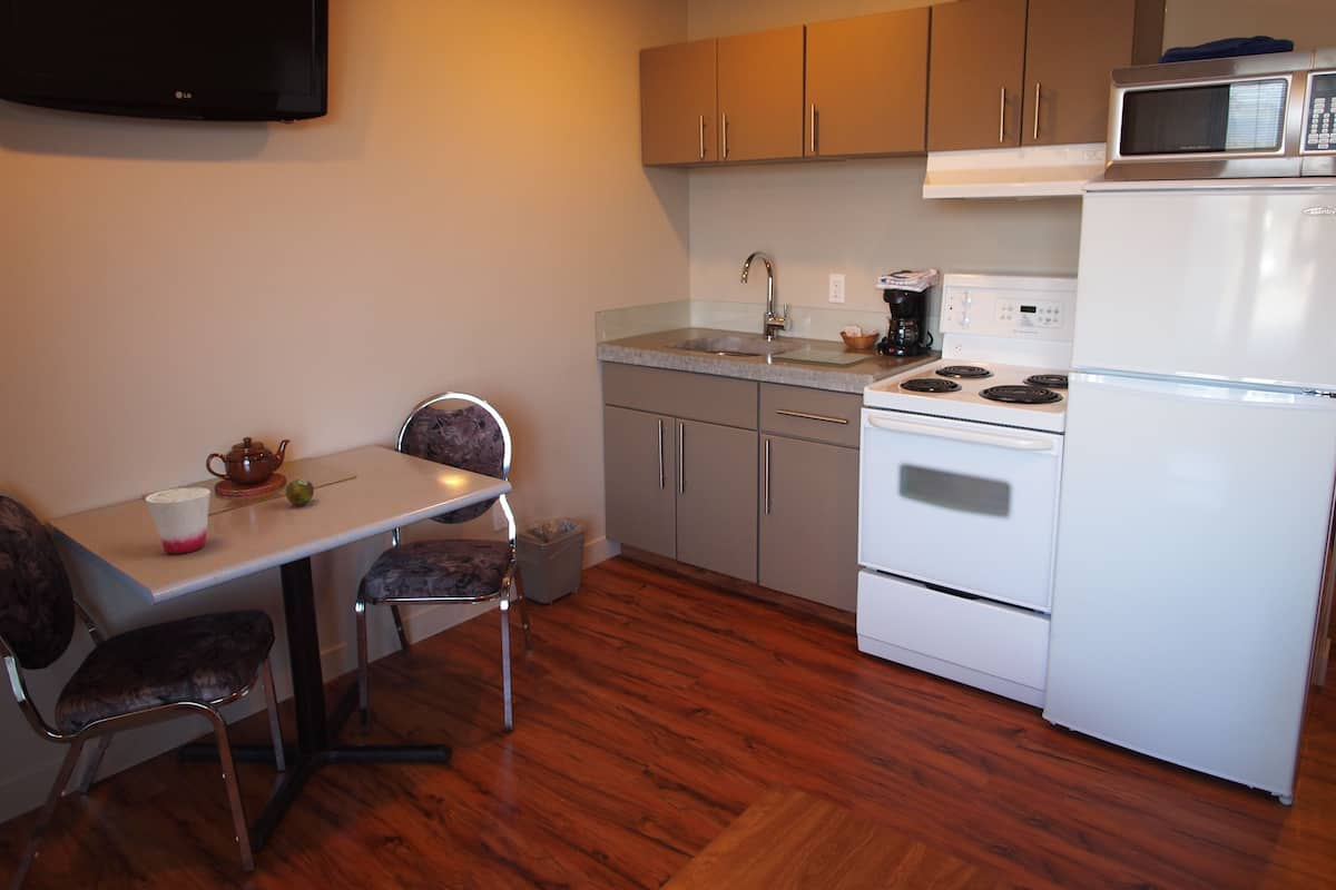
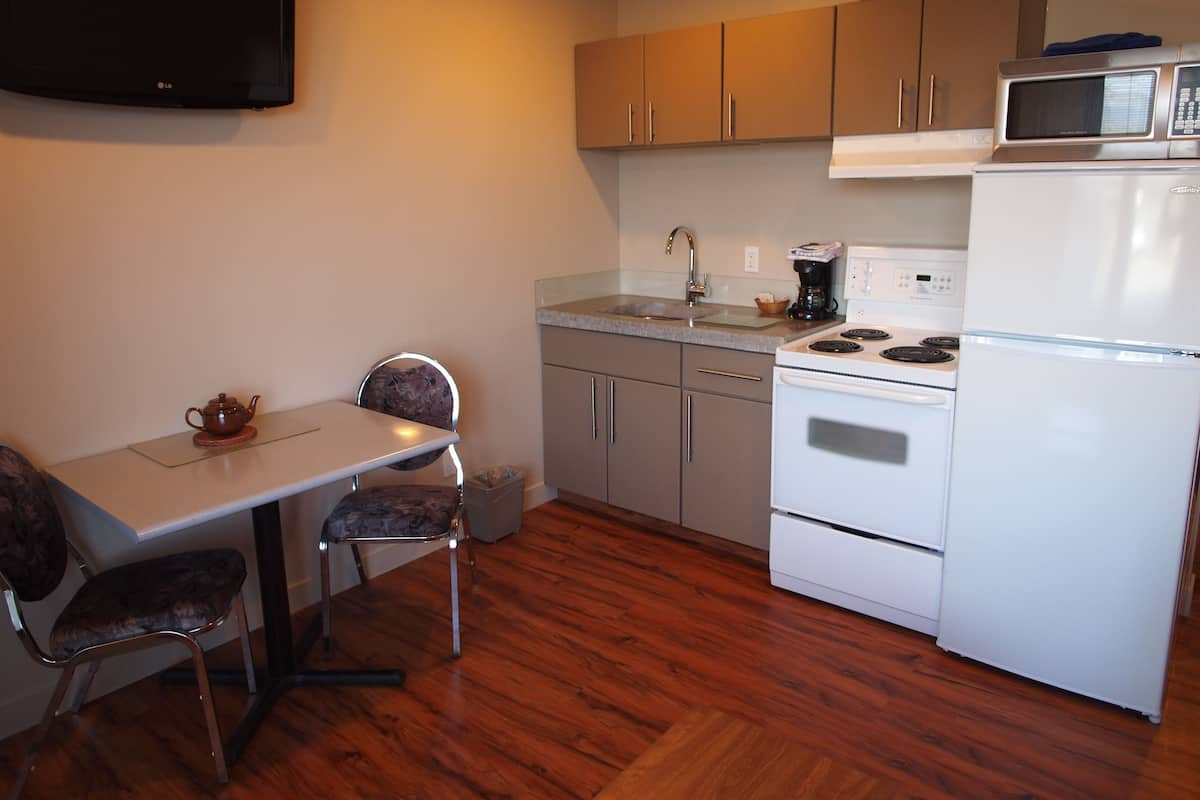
- cup (181, 522)
- fruit (299, 492)
